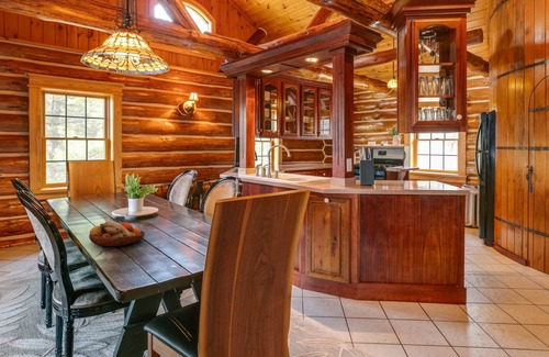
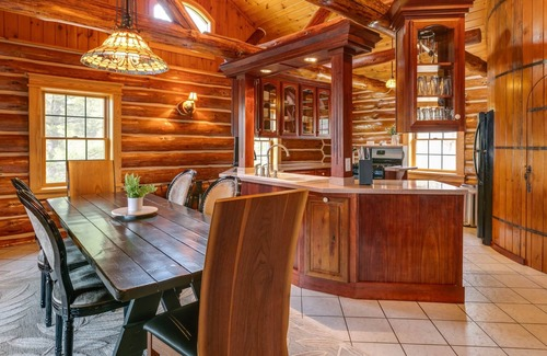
- fruit bowl (117, 231)
